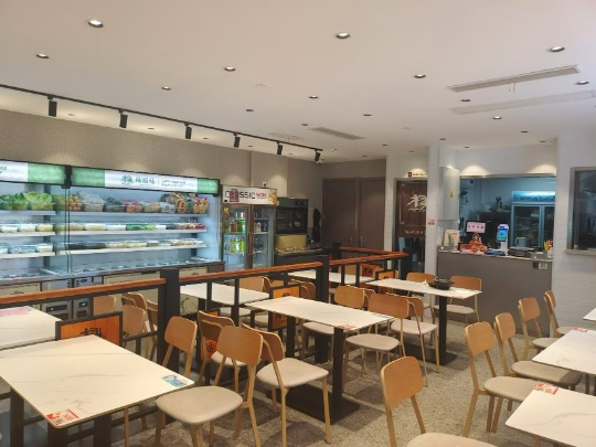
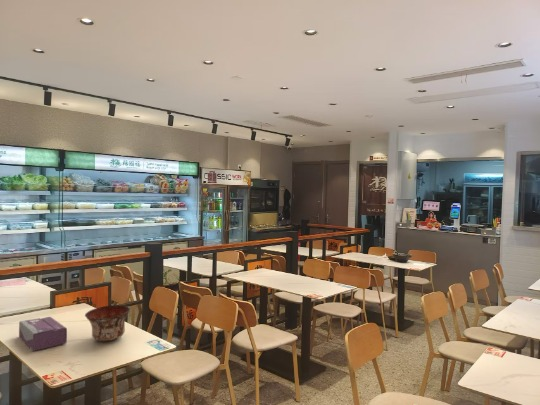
+ bowl (107, 324)
+ tissue box (42, 332)
